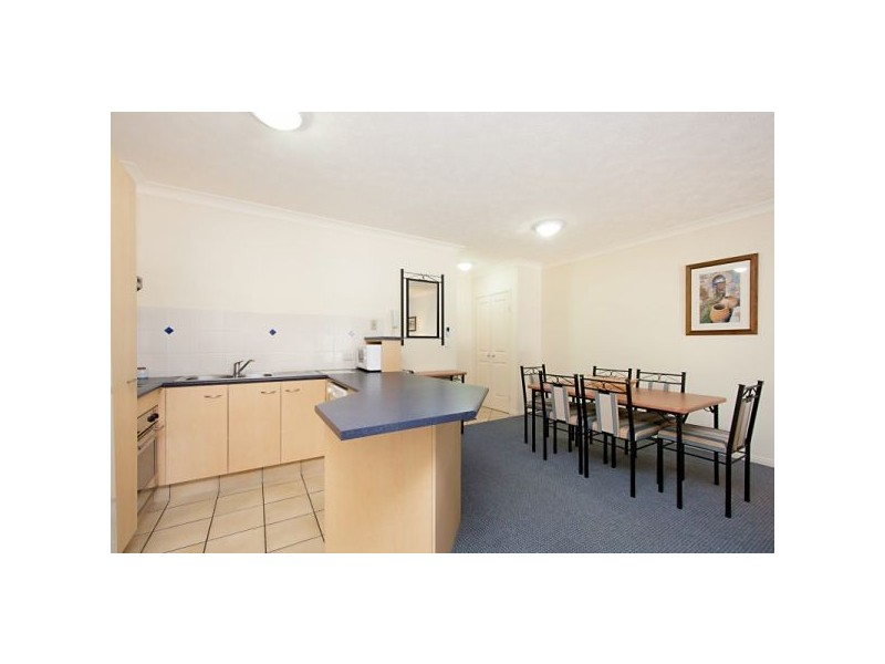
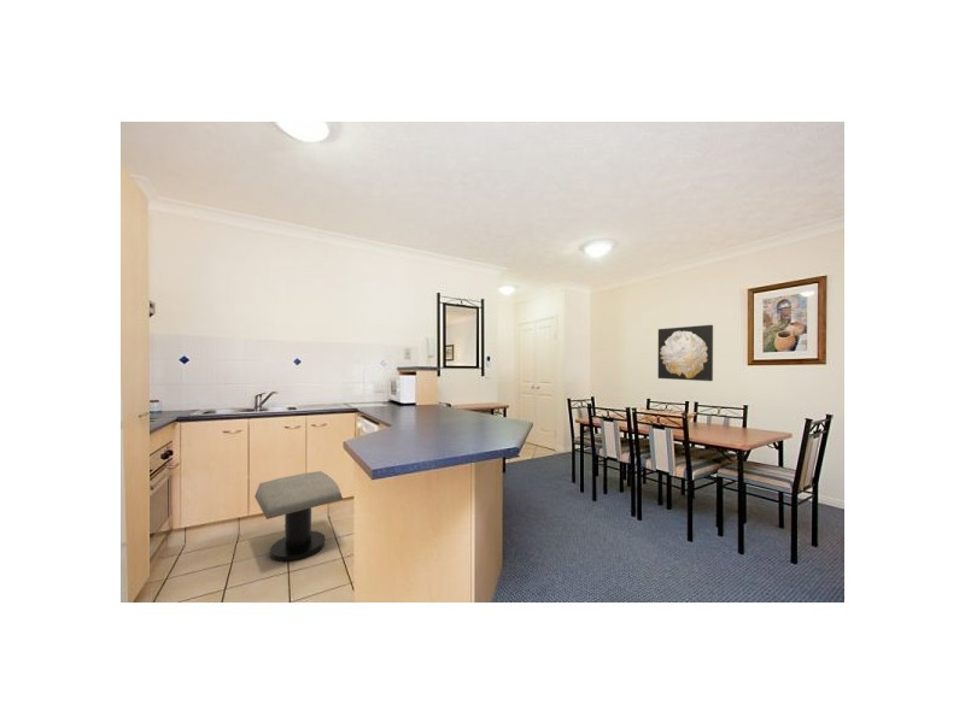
+ stool (298, 513)
+ wall art (683, 353)
